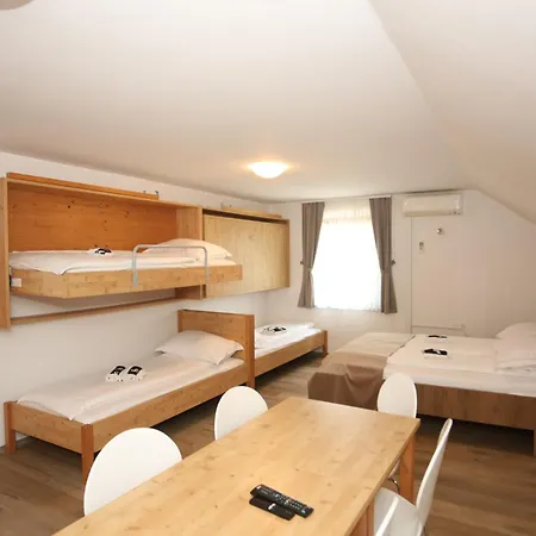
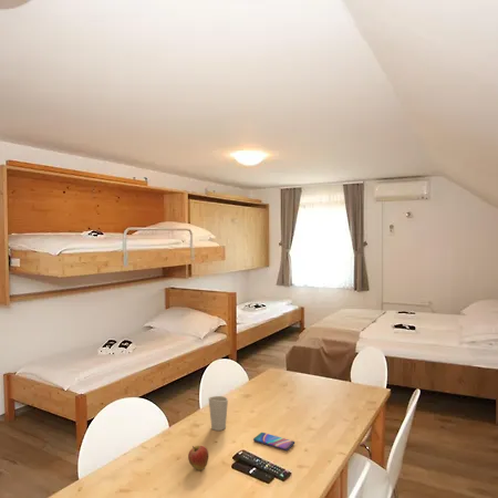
+ cup (218, 412)
+ smartphone (273, 440)
+ fruit (198, 456)
